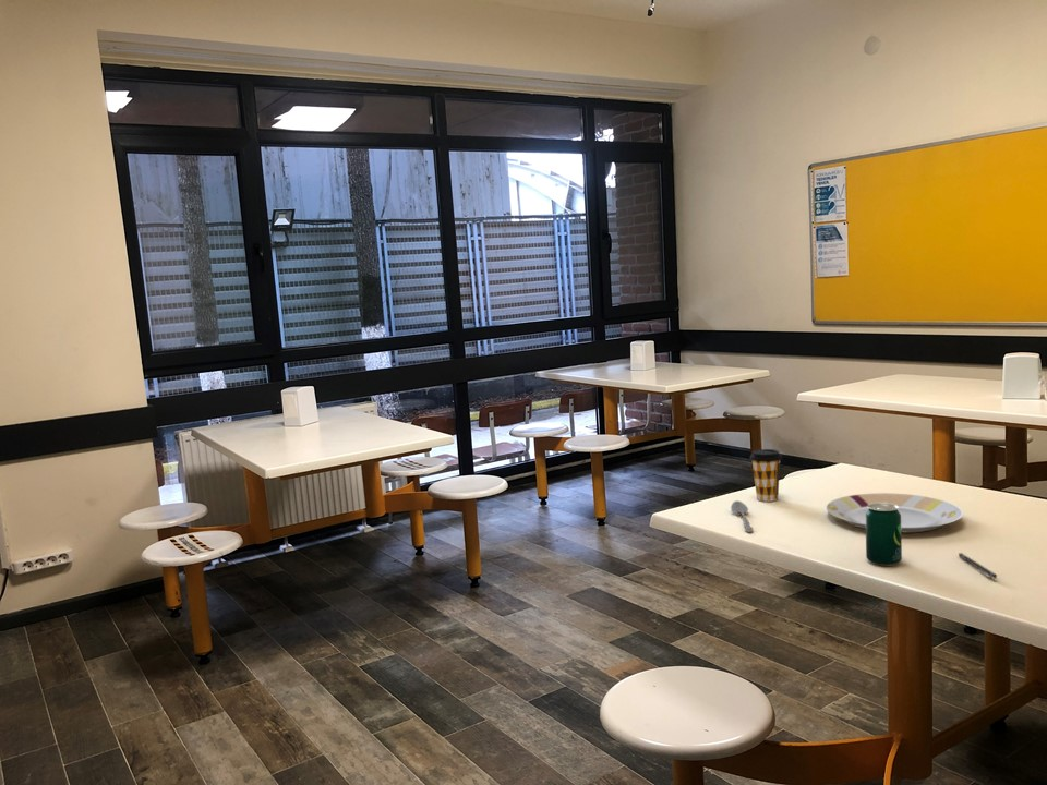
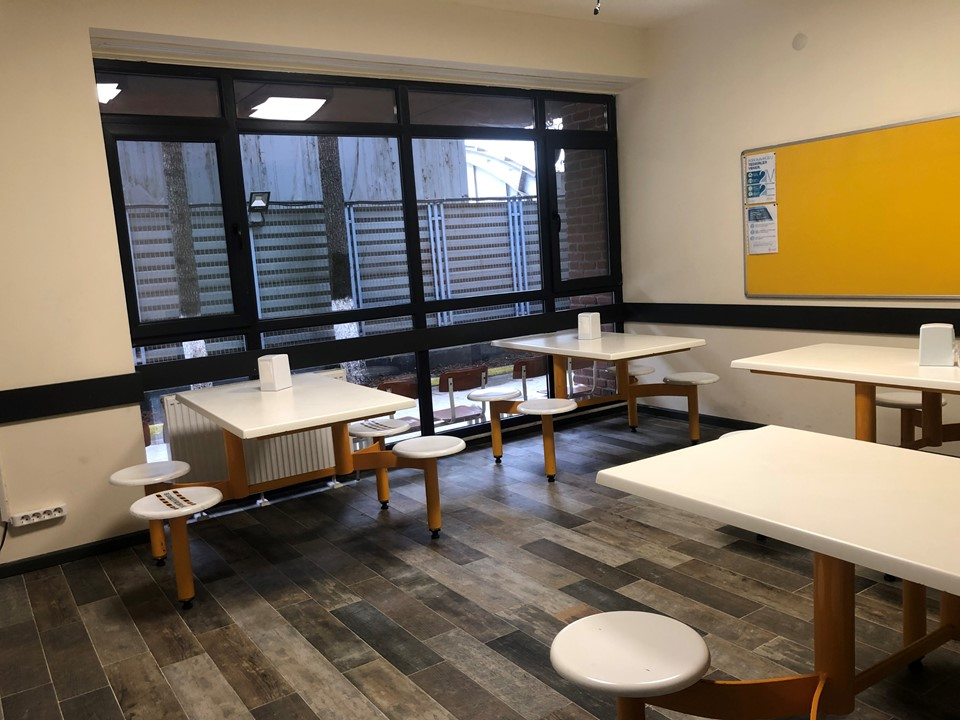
- pen (975, 564)
- spoon (743, 516)
- coffee cup (766, 474)
- beverage can (883, 533)
- plate (898, 509)
